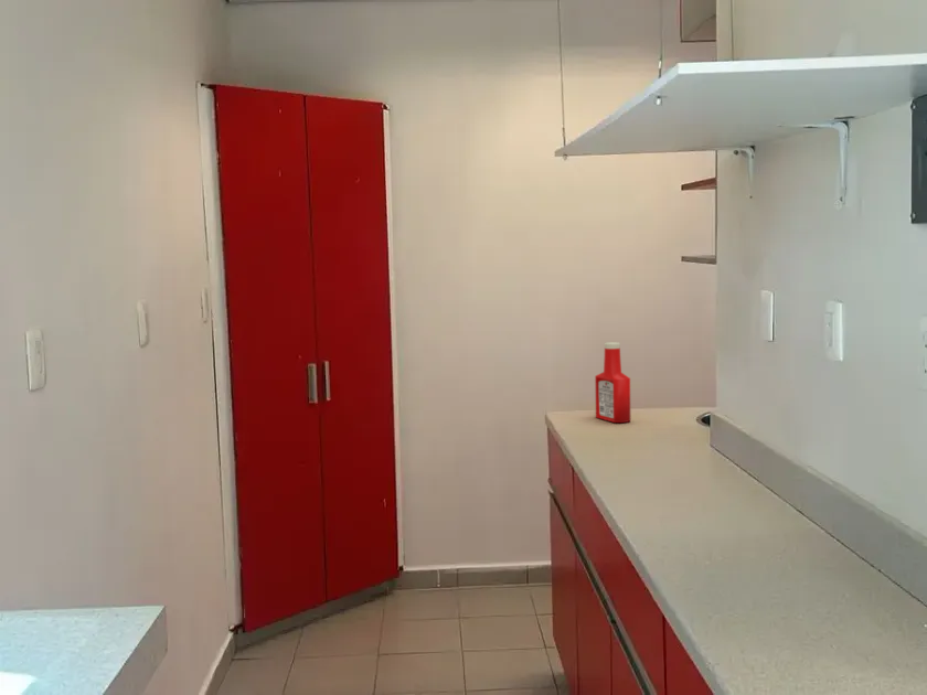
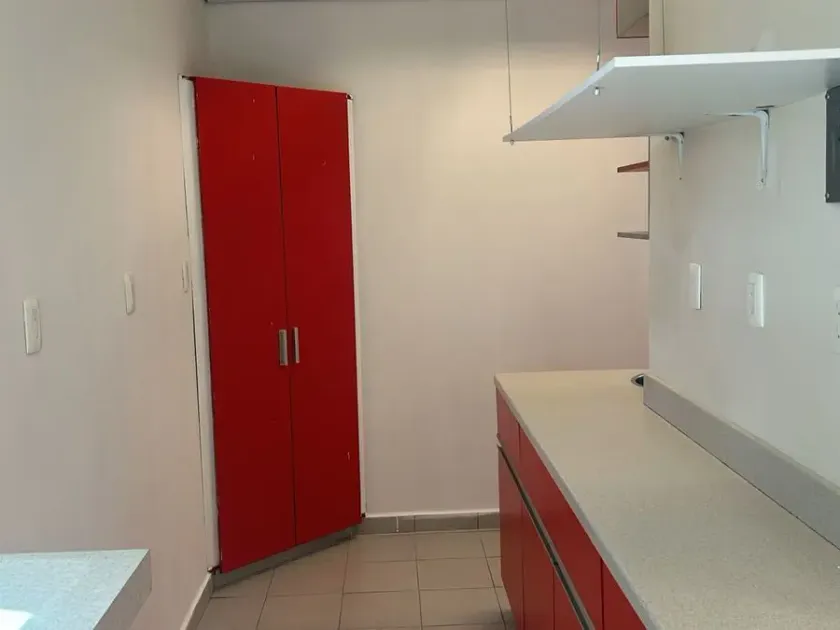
- soap bottle (612, 381)
